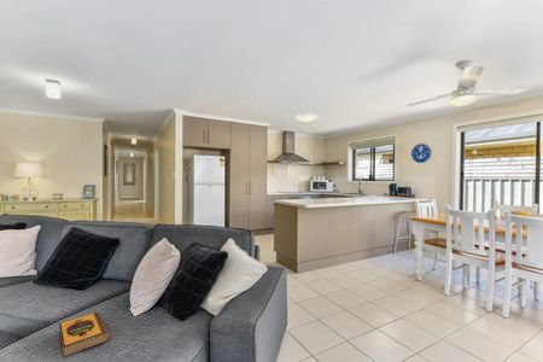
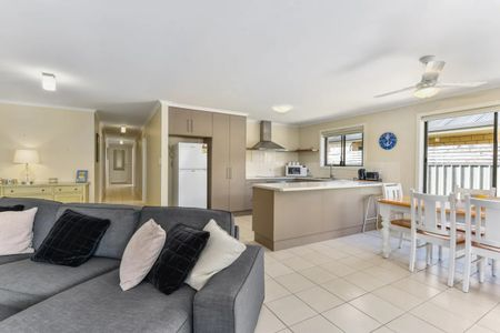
- hardback book (83, 331)
